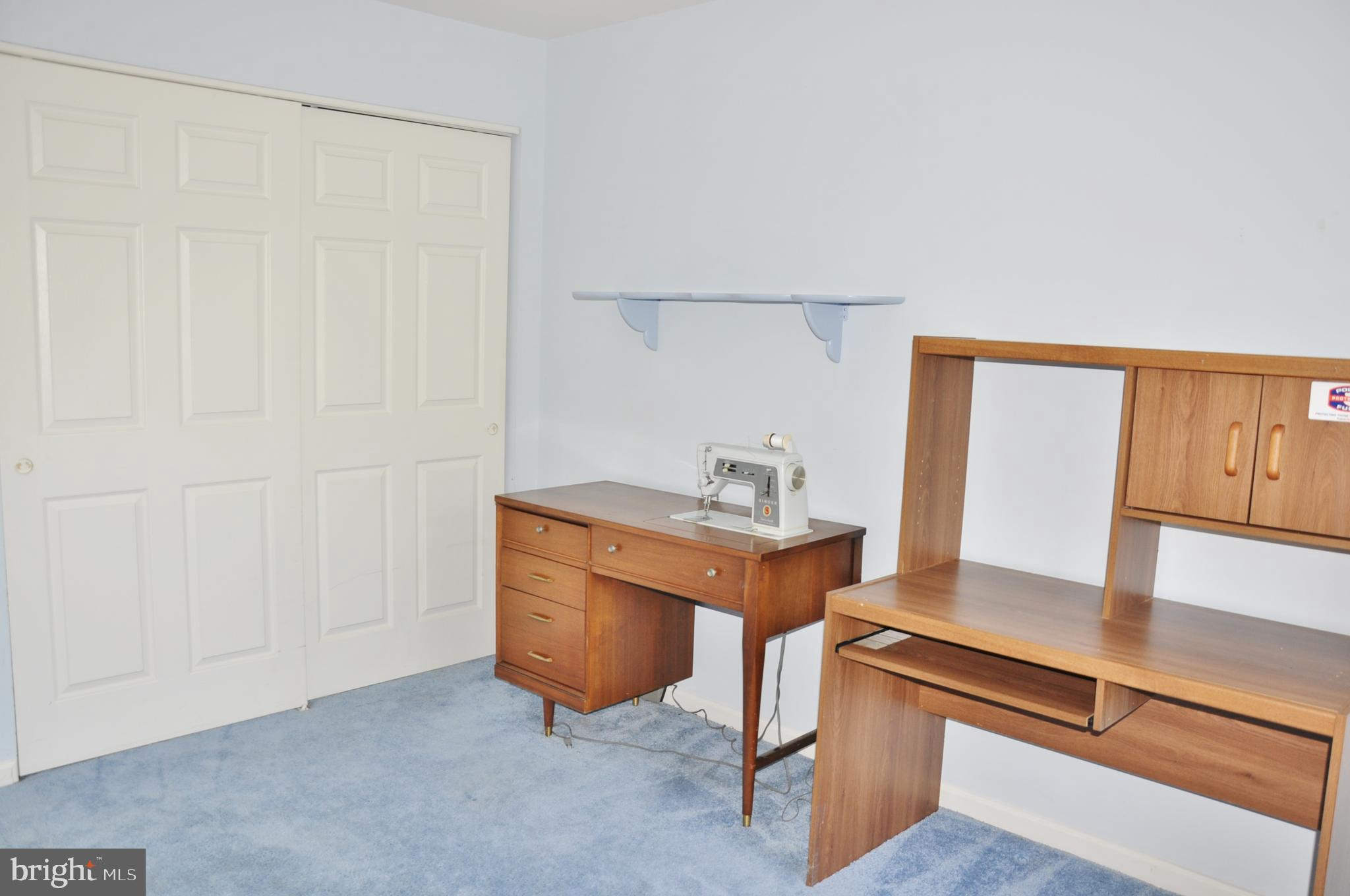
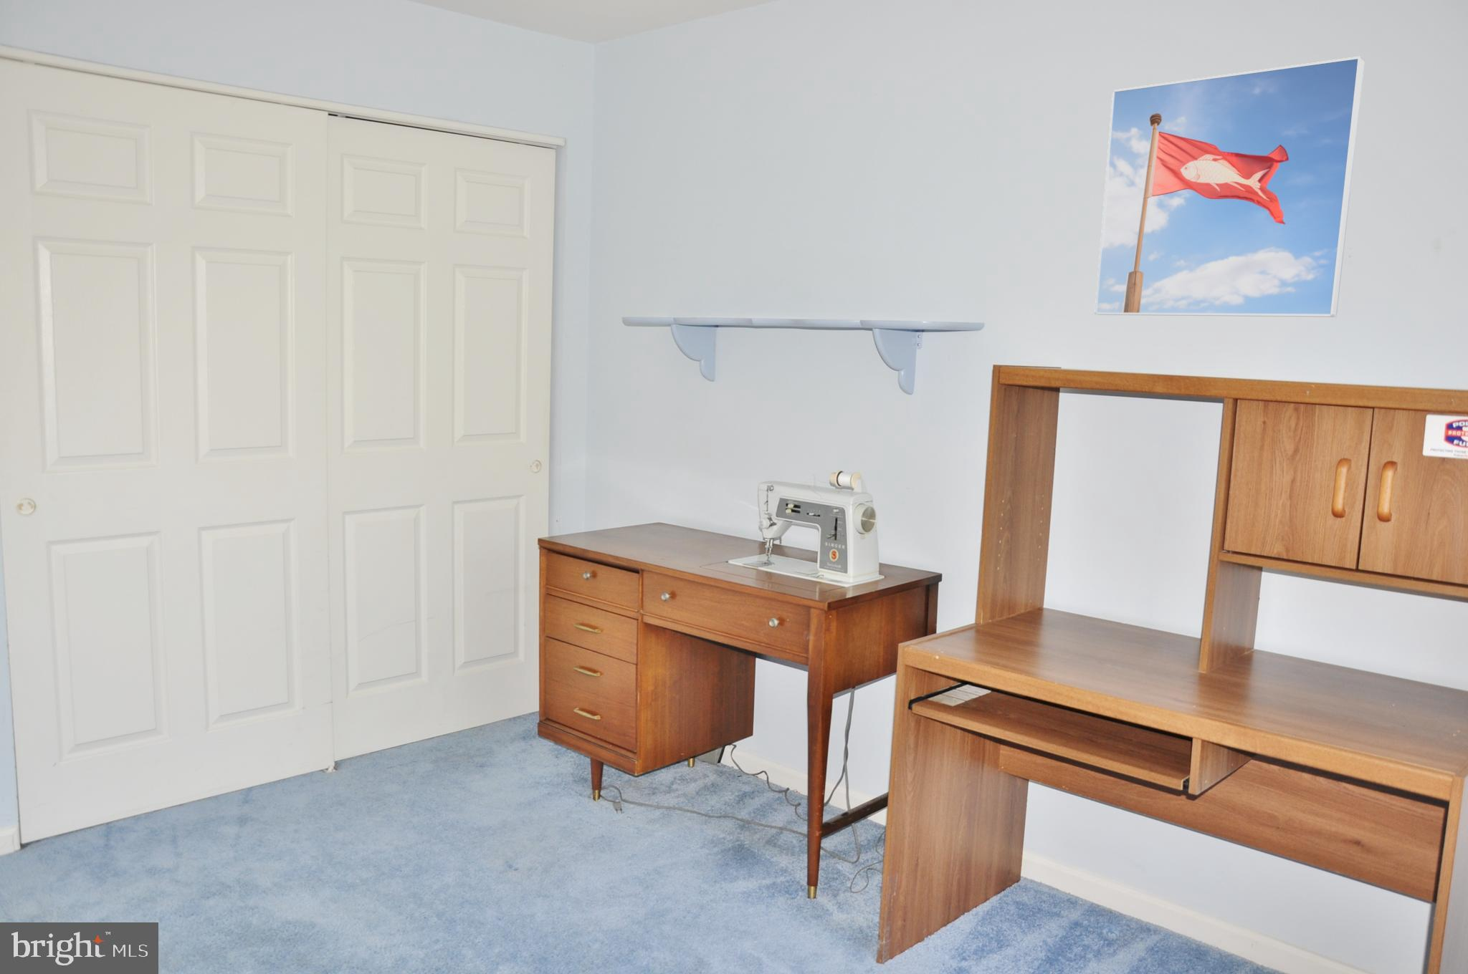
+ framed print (1219, 197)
